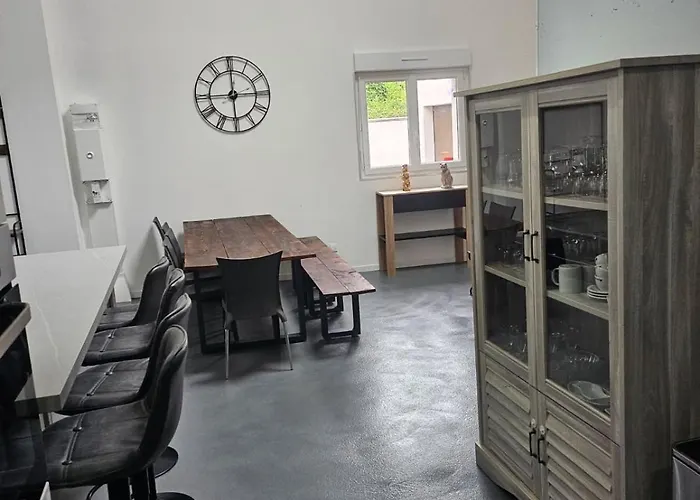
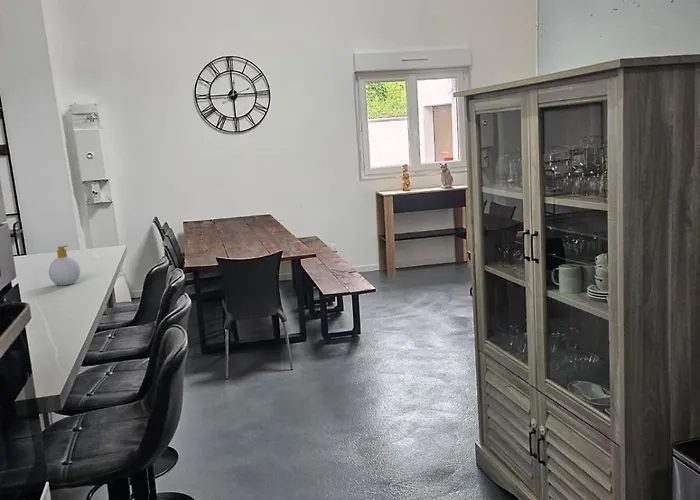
+ soap bottle (63, 265)
